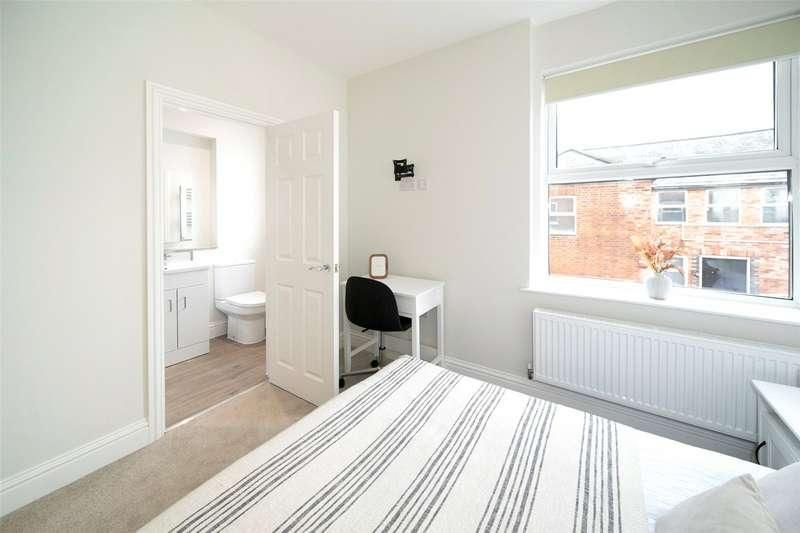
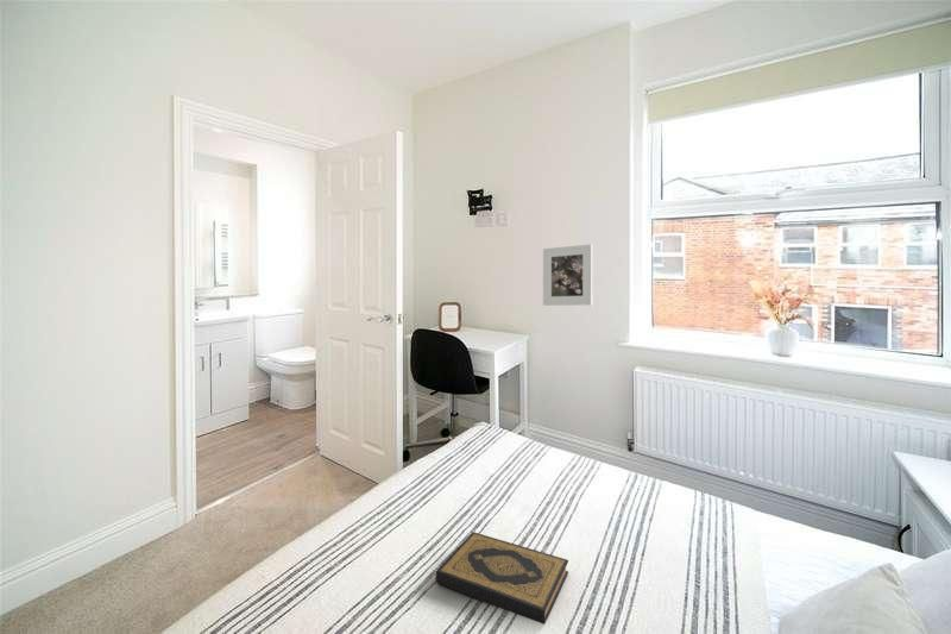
+ hardback book (503, 571)
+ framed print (567, 276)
